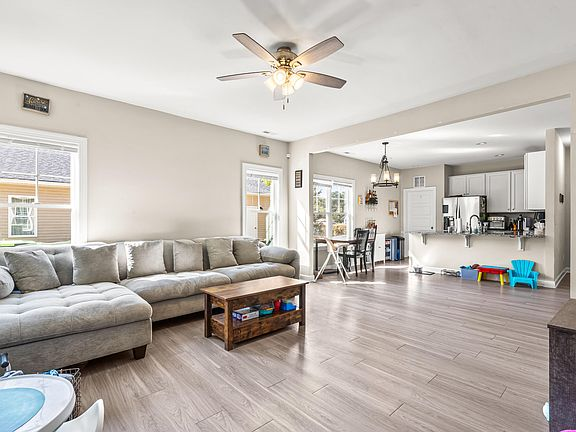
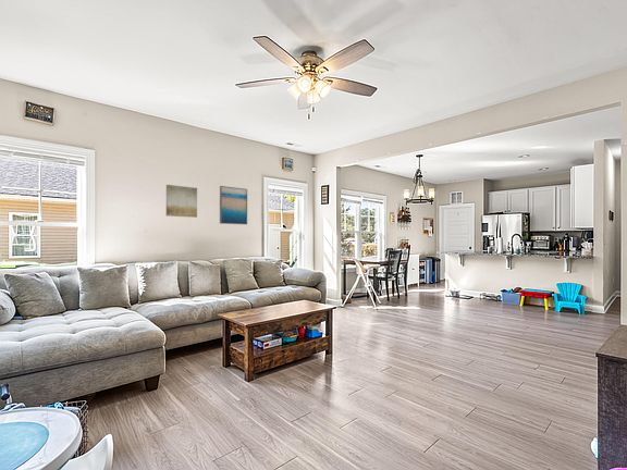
+ wall art (233, 206)
+ wall art (182, 201)
